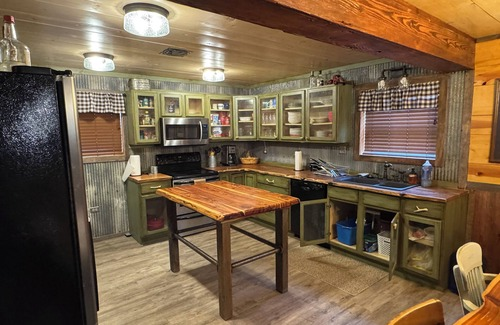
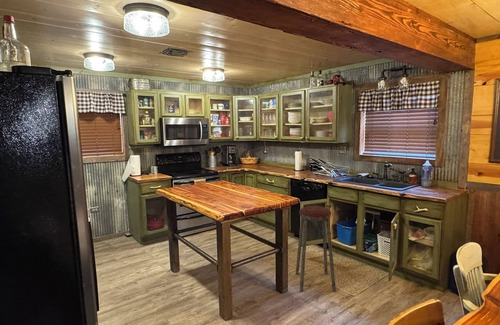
+ music stool (323, 245)
